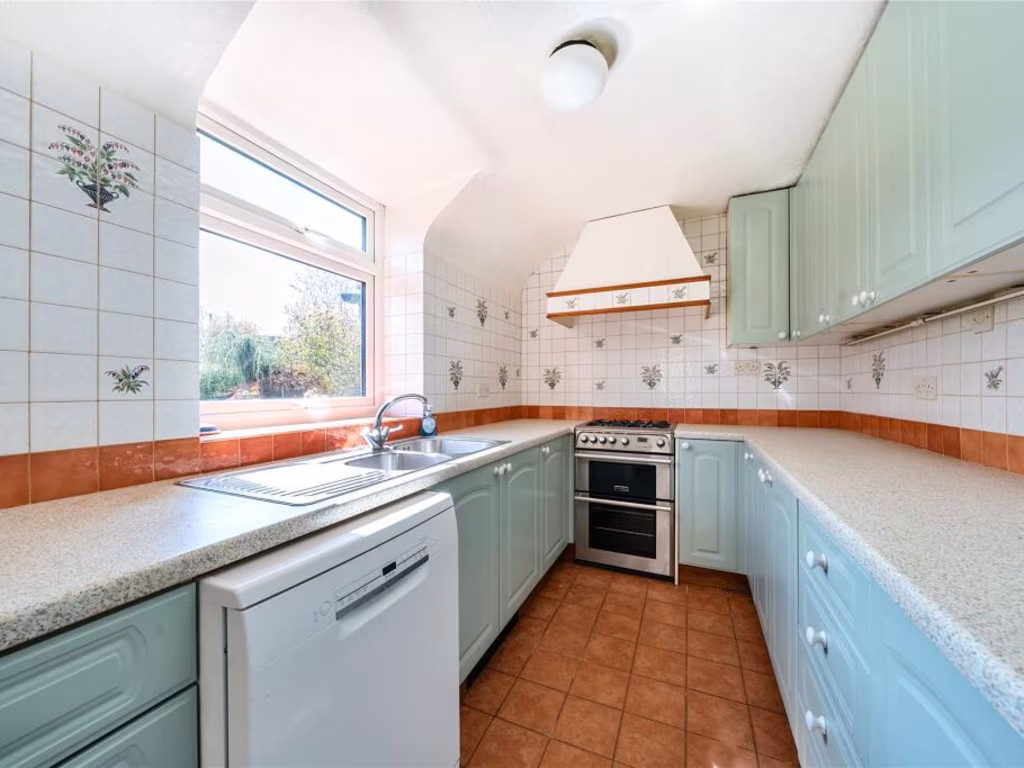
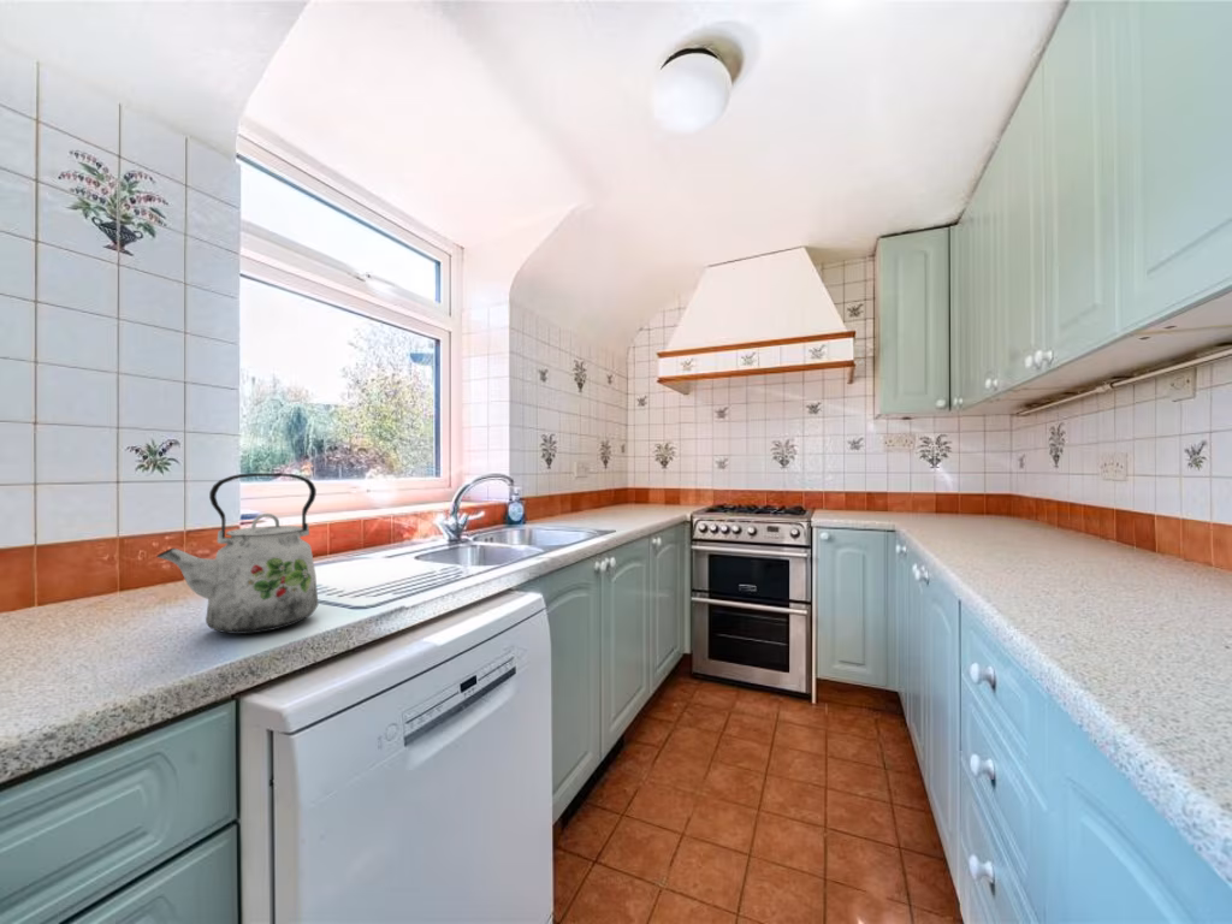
+ kettle (244, 551)
